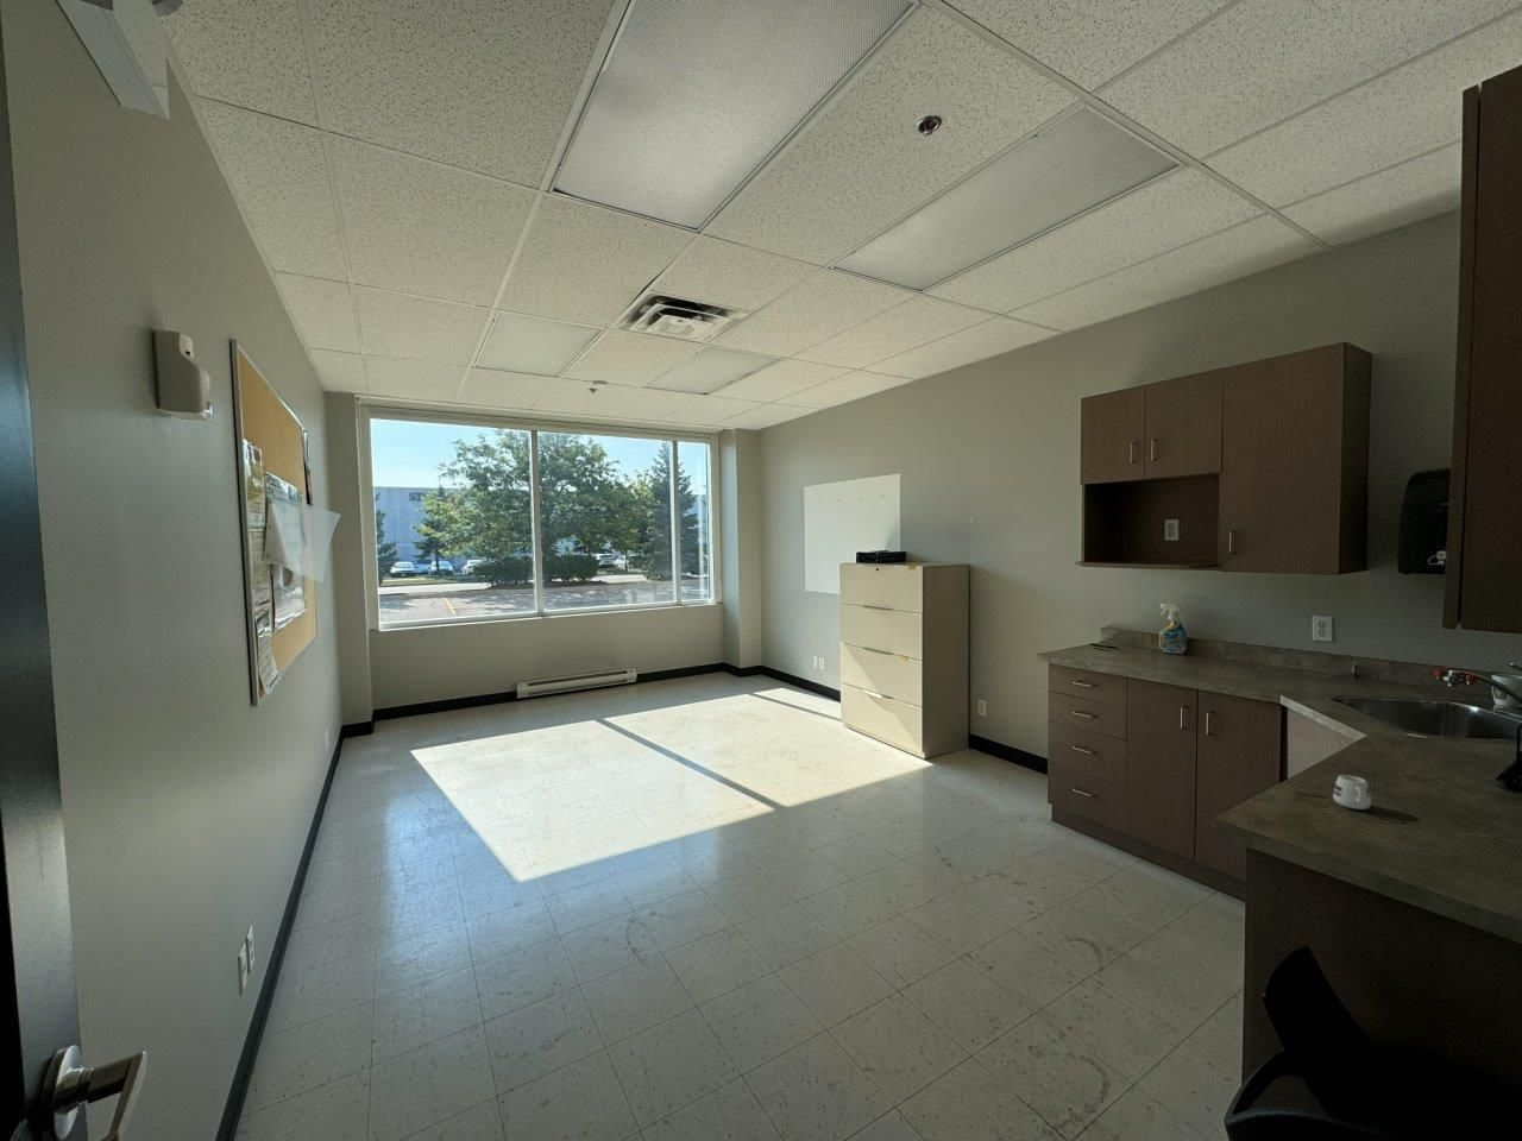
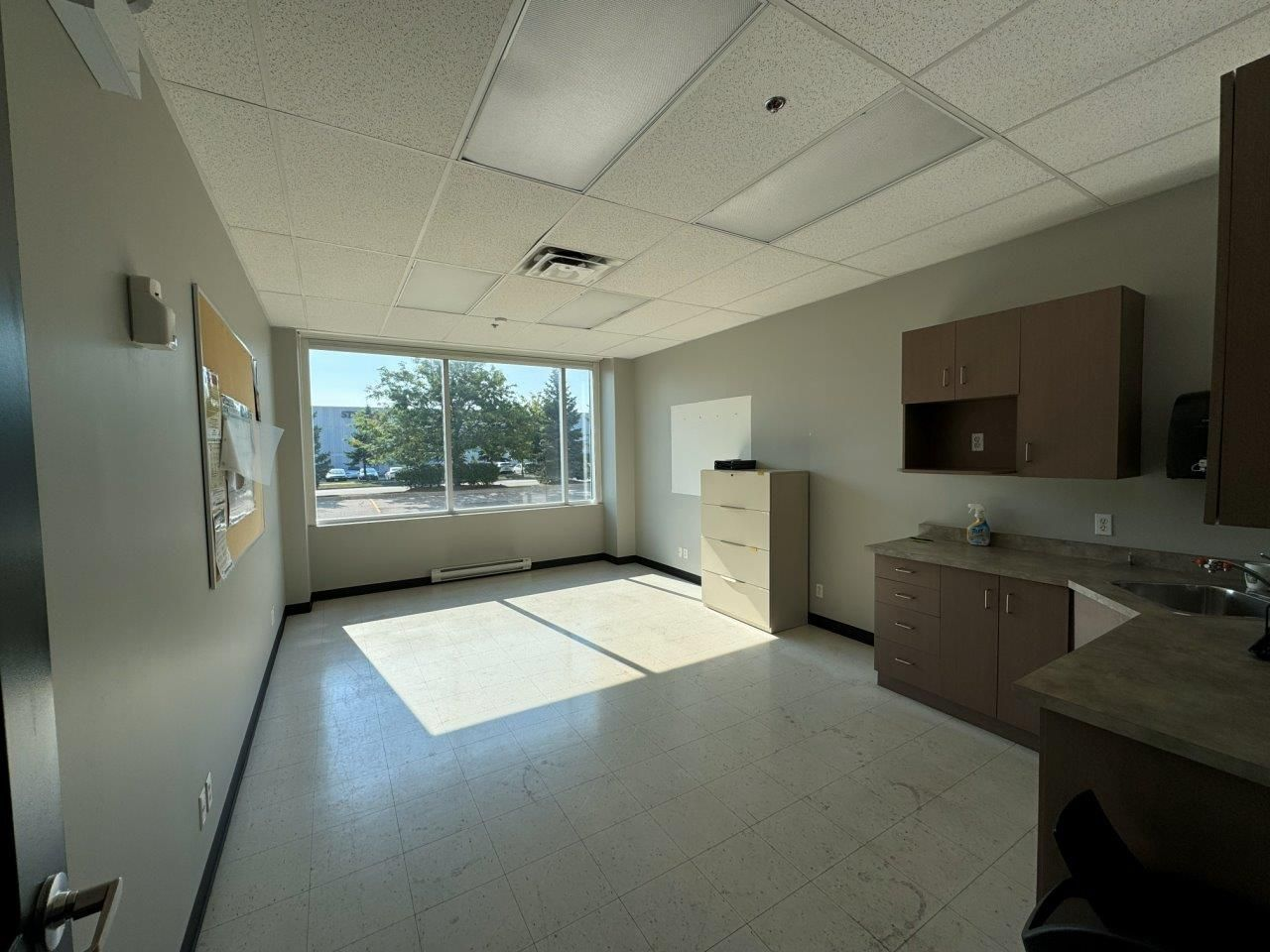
- mug (1334, 790)
